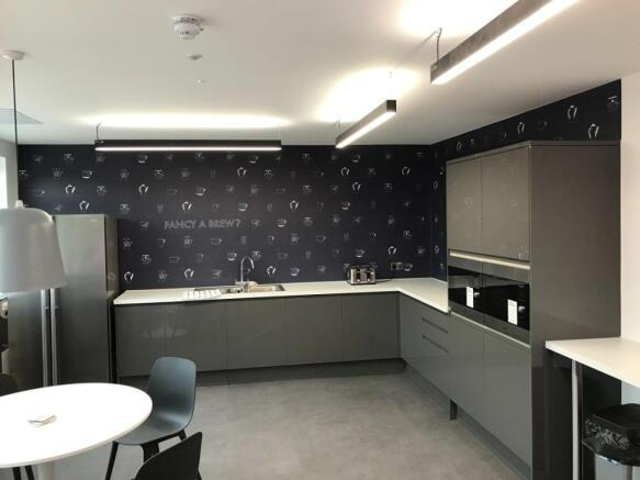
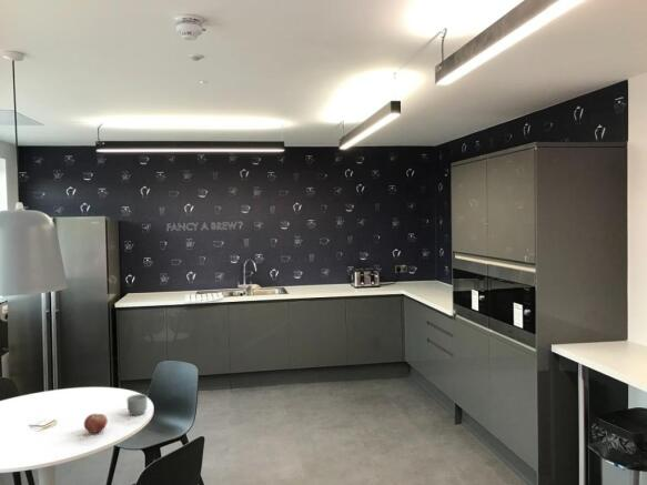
+ mug (137, 404)
+ fruit (95, 423)
